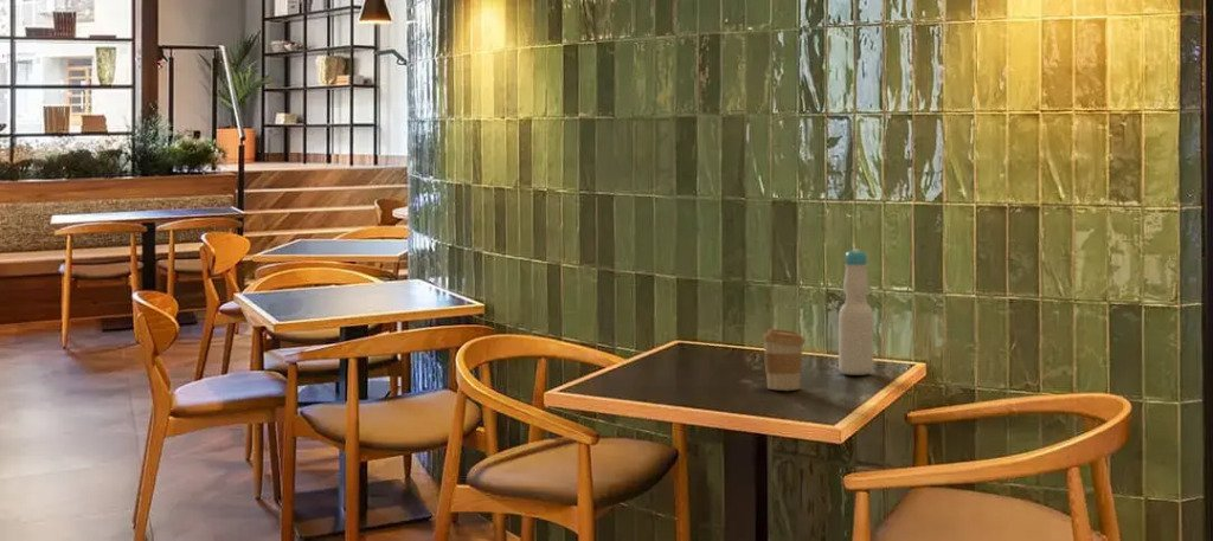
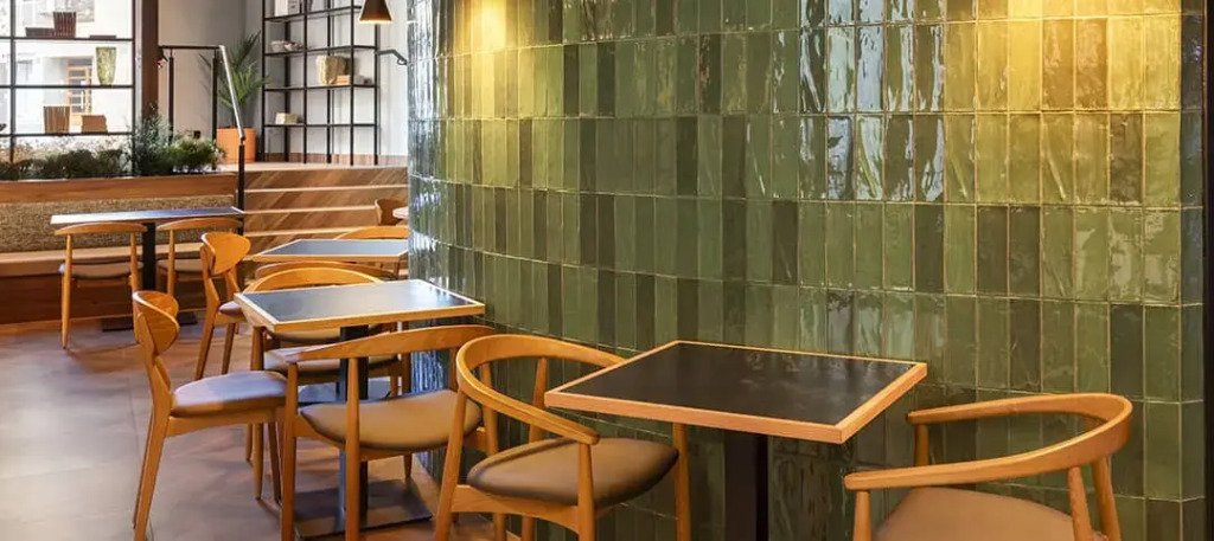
- bottle (855, 310)
- coffee cup (783, 359)
